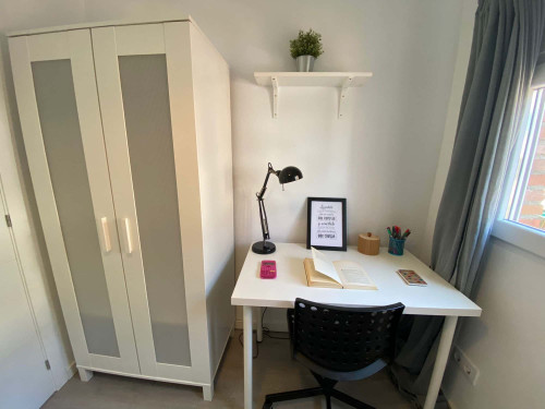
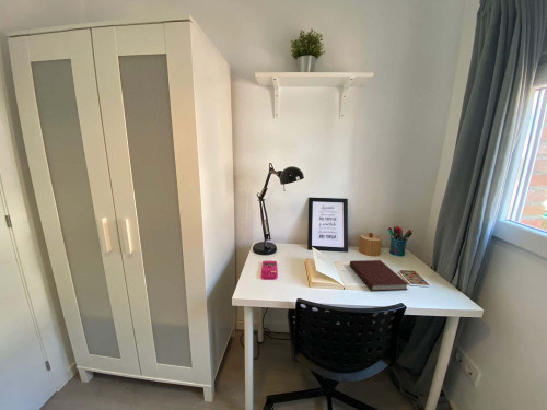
+ notebook (375, 273)
